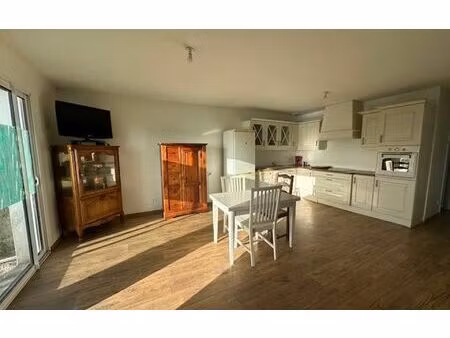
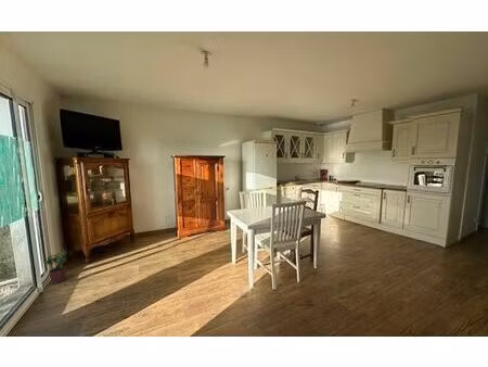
+ potted plant (56, 267)
